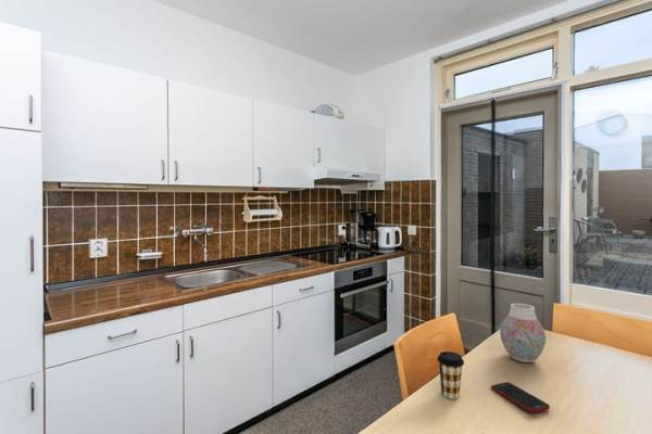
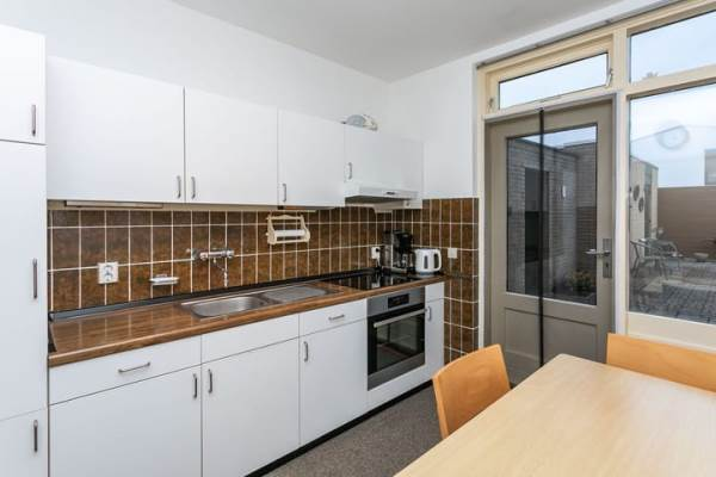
- coffee cup (450, 374)
- cell phone (518, 396)
- vase (522, 332)
